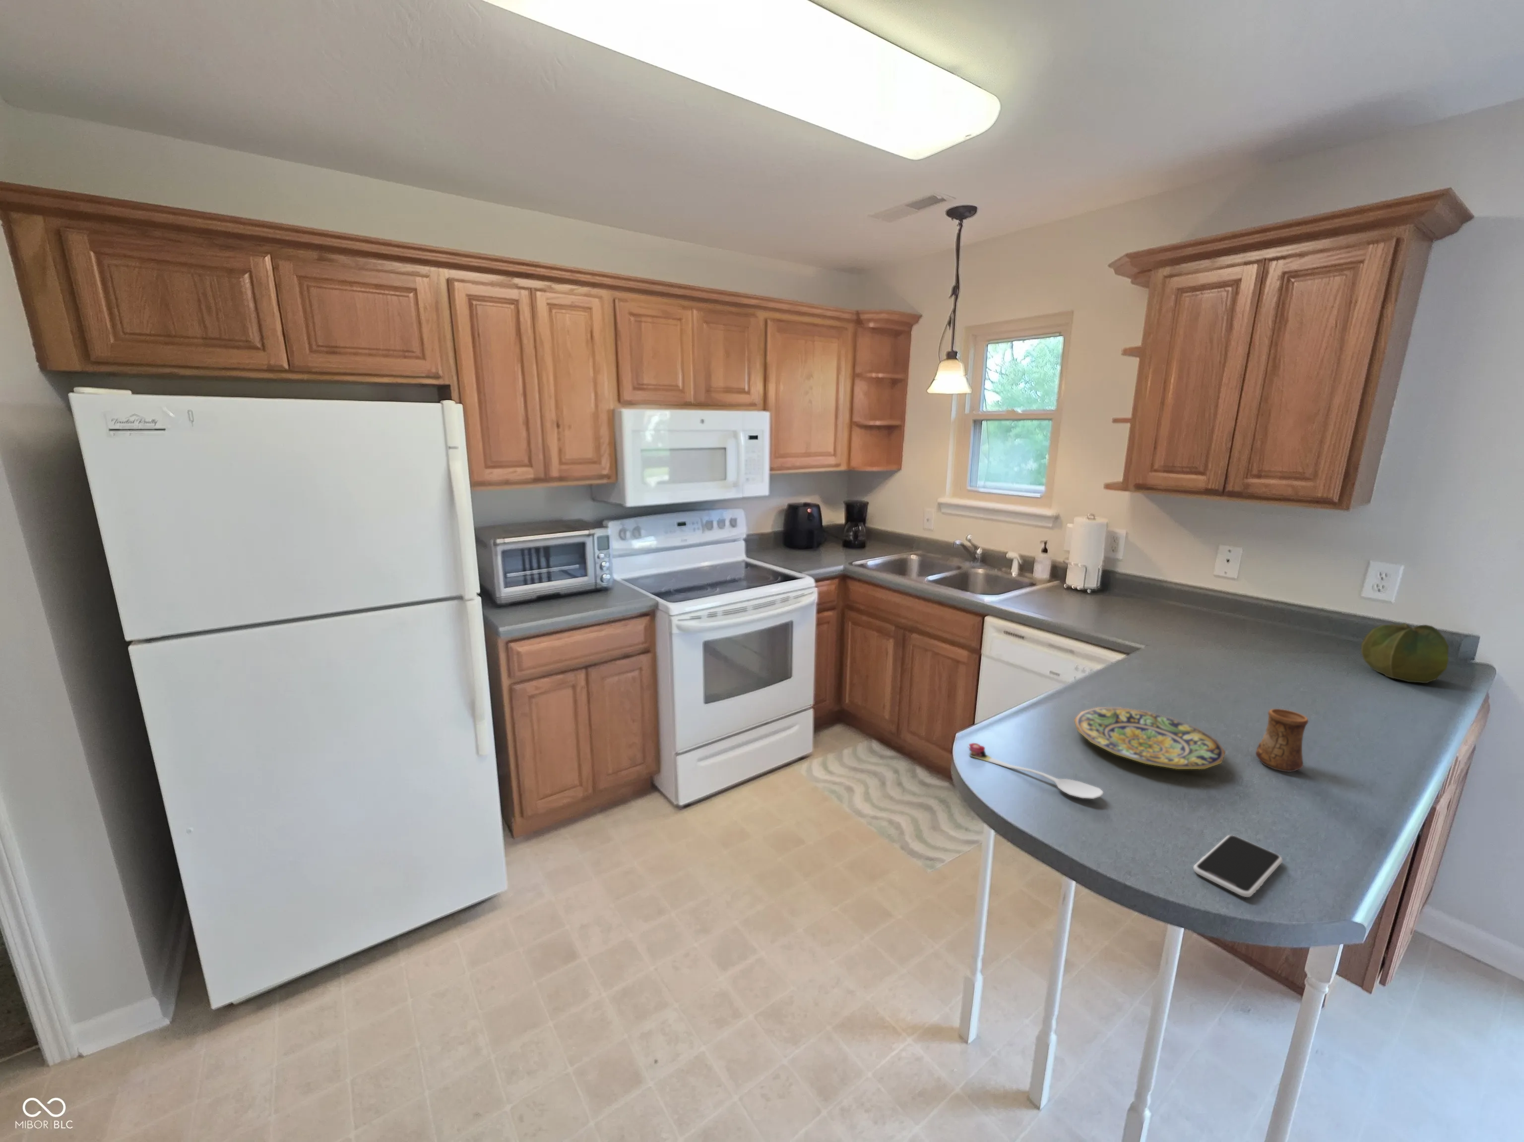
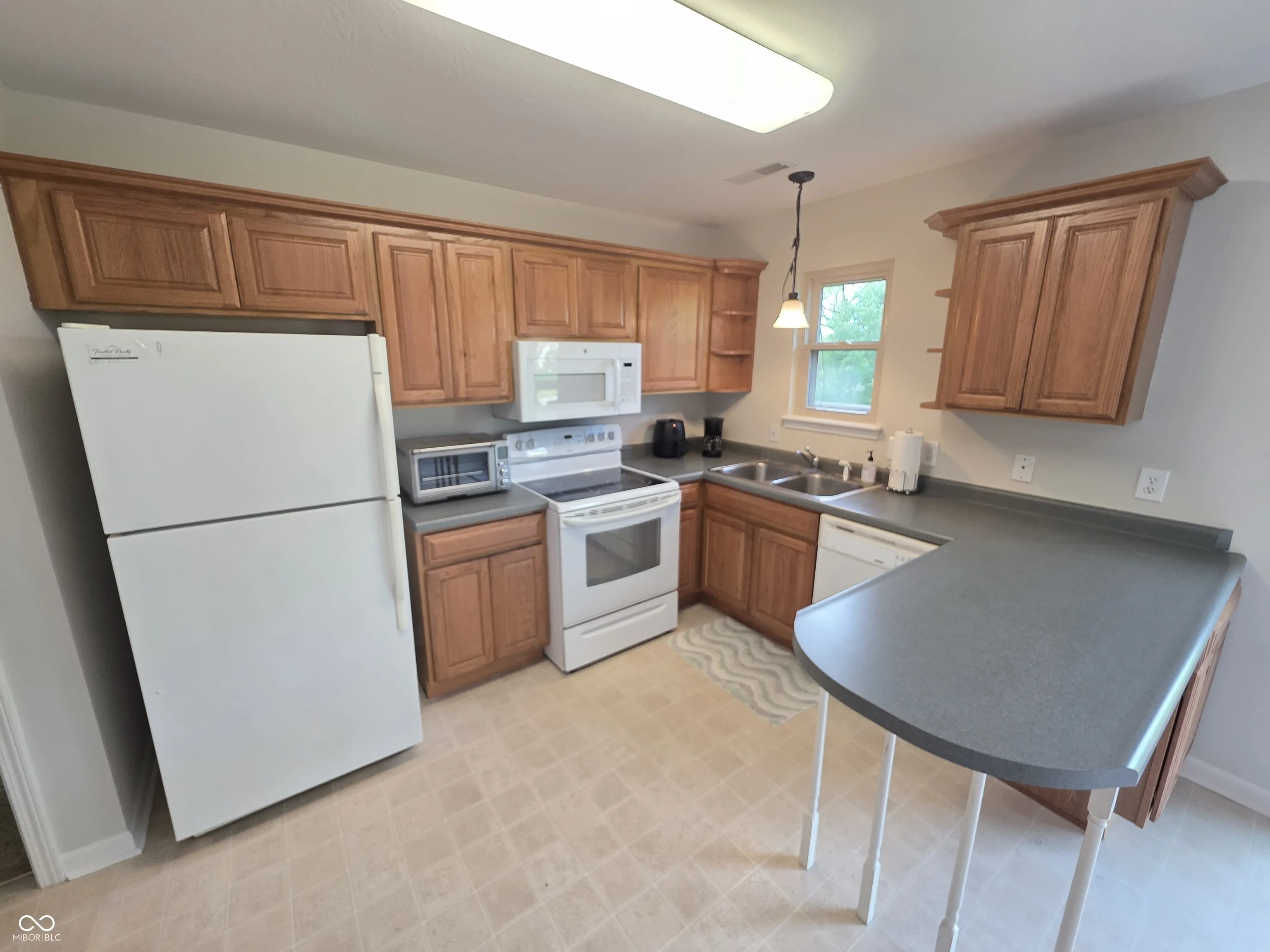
- smartphone (1237, 864)
- spoon (1031, 770)
- plate (1145, 740)
- cup (1283, 739)
- cabbage (1412, 650)
